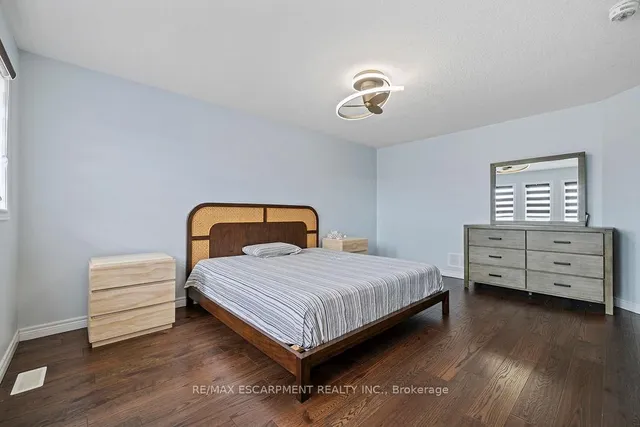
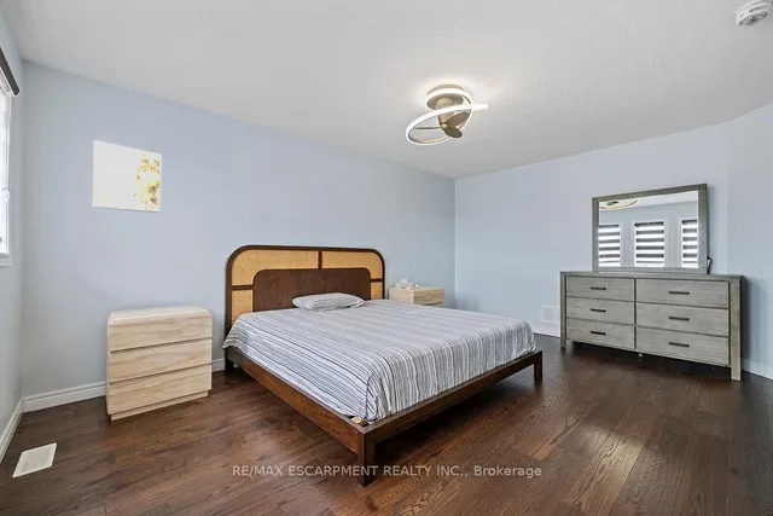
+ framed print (128, 178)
